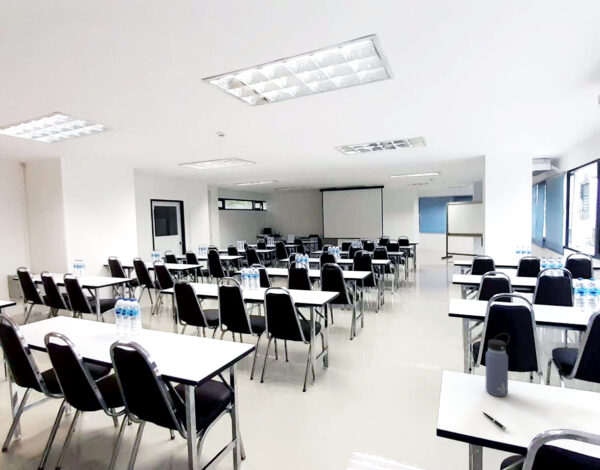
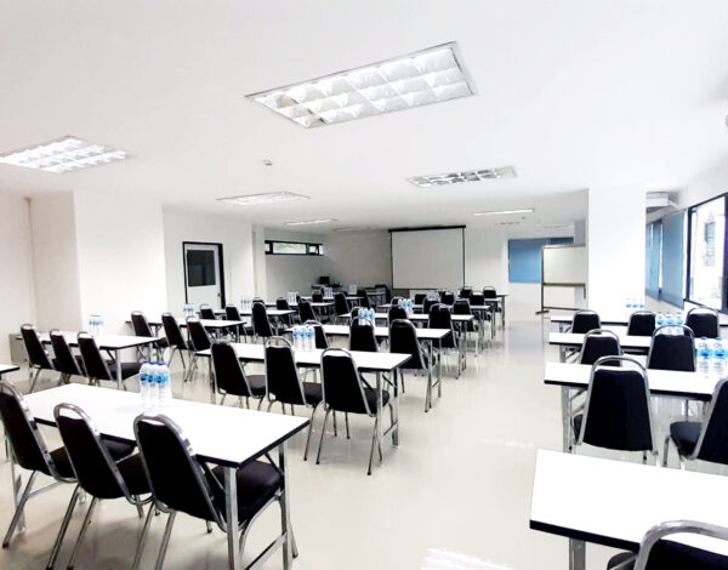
- pen (492, 419)
- water bottle (497, 363)
